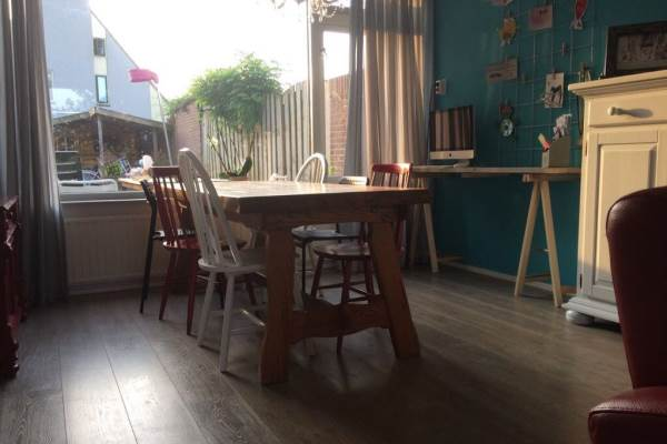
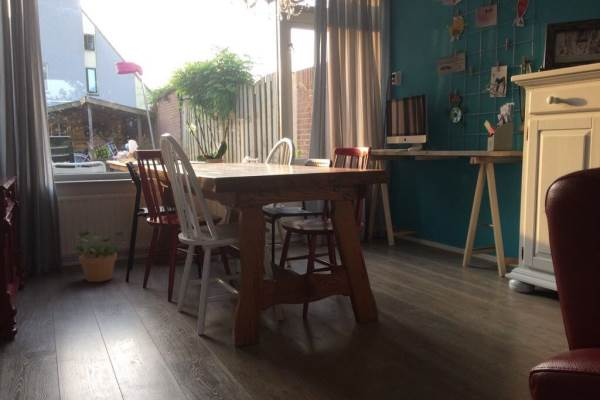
+ potted plant (102, 254)
